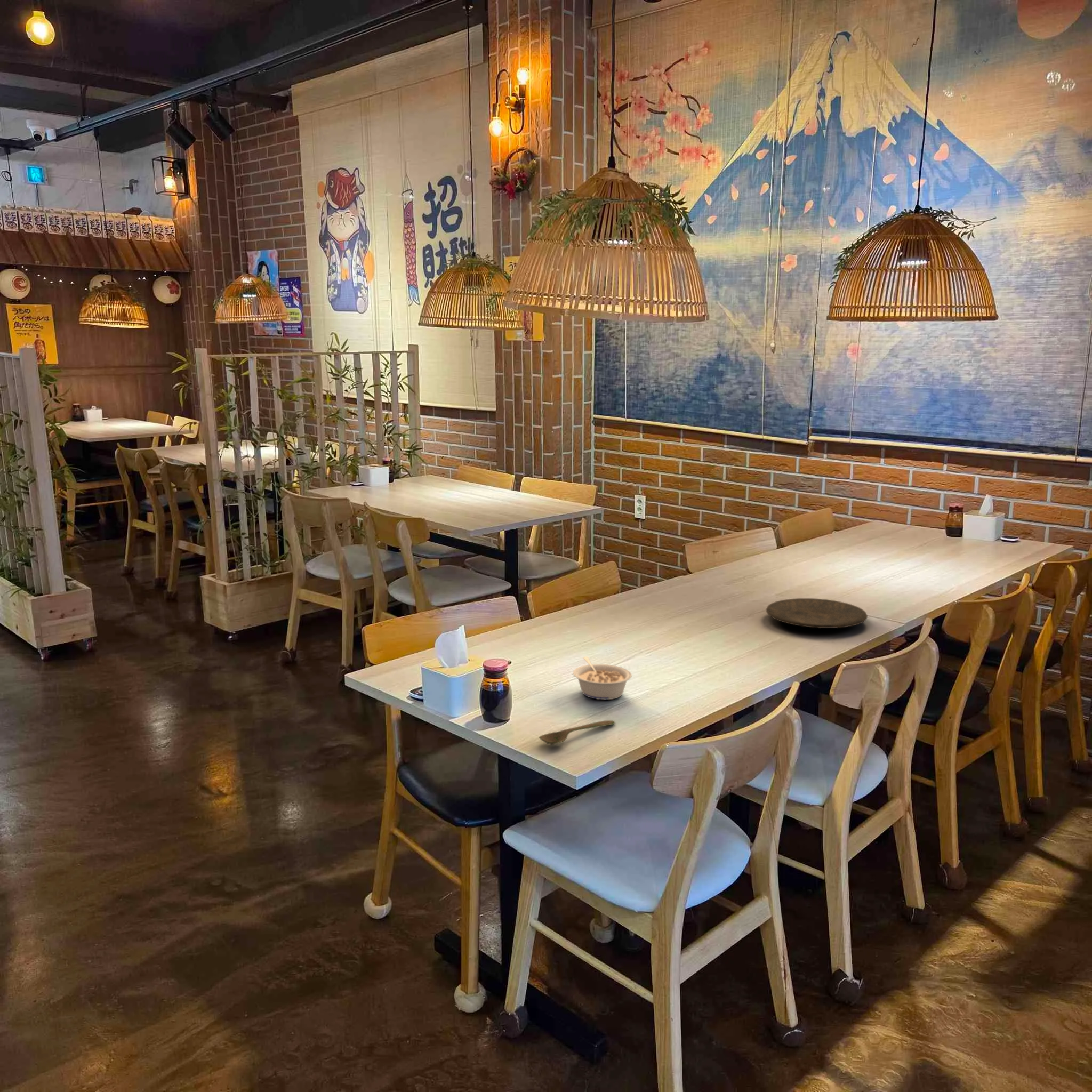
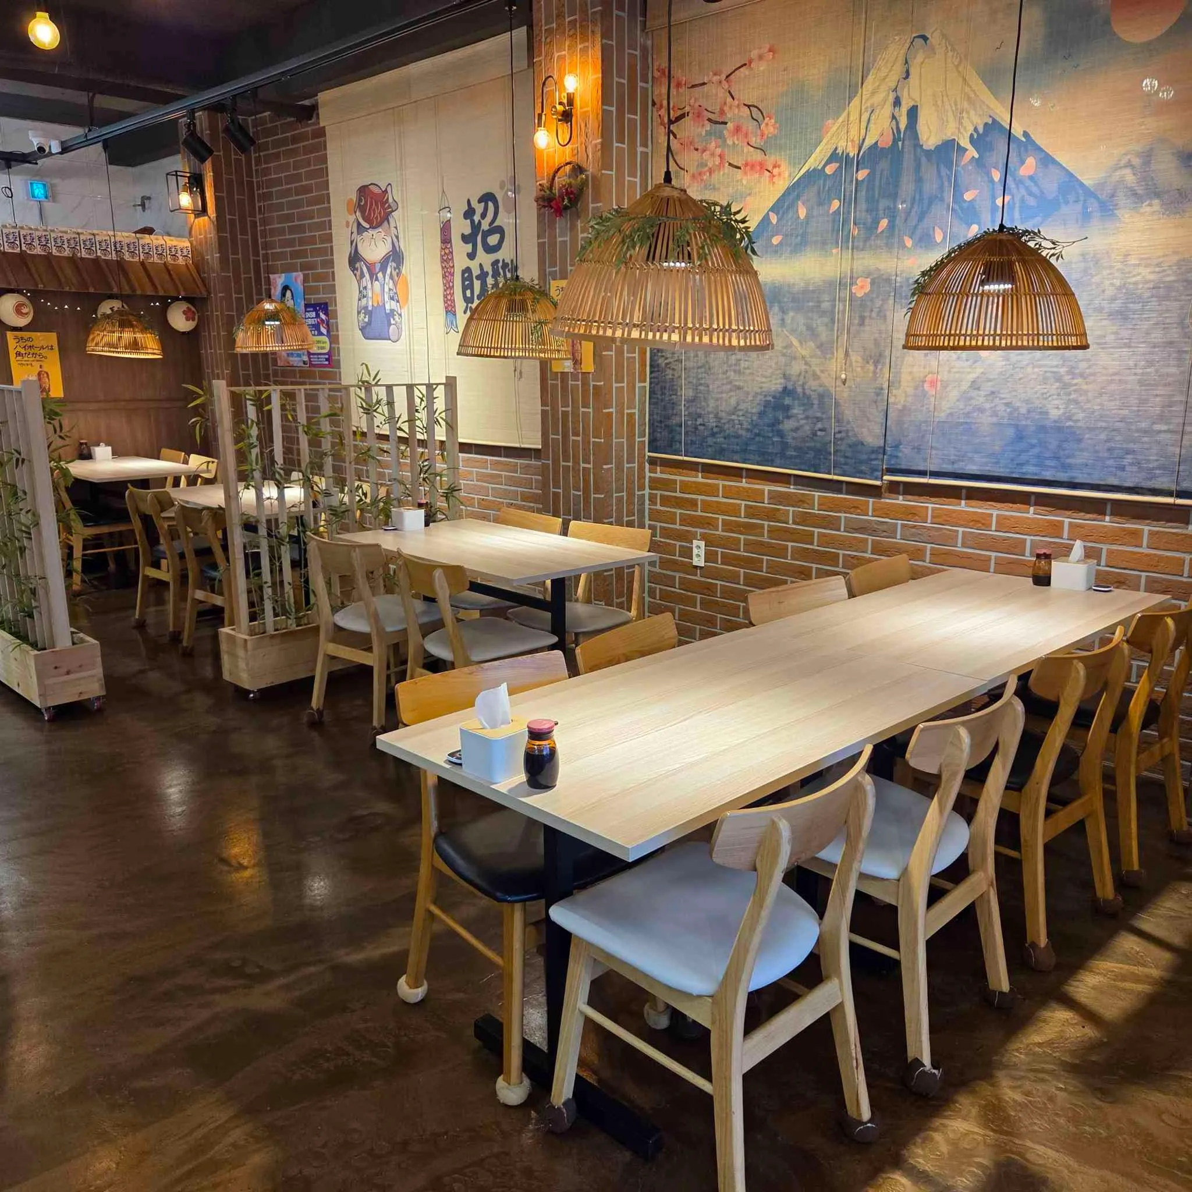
- legume (600, 680)
- spoon (578, 730)
- plate (816, 616)
